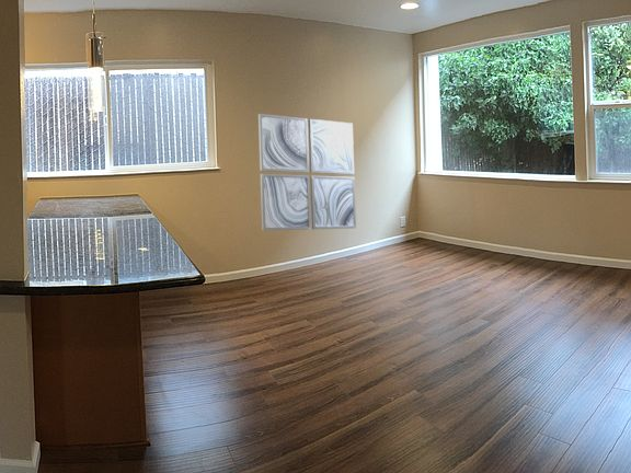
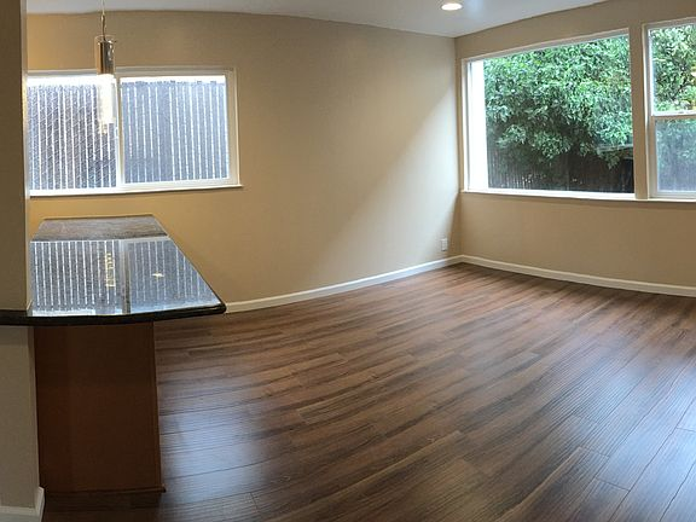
- wall art (310, 172)
